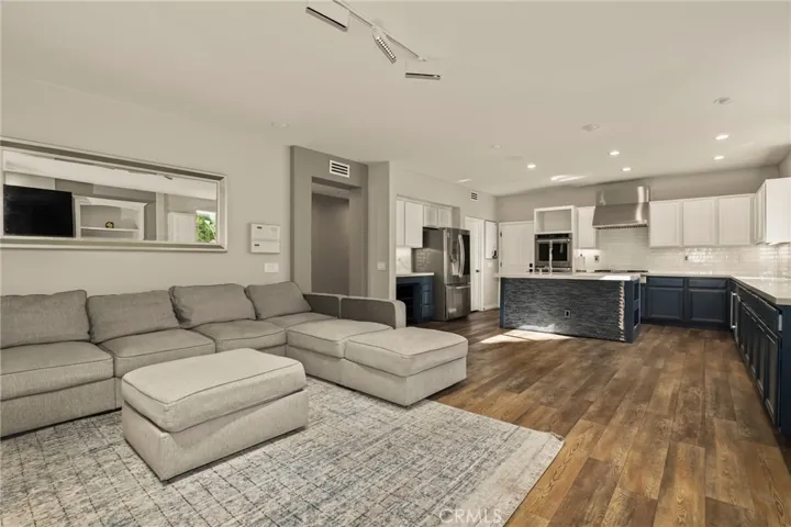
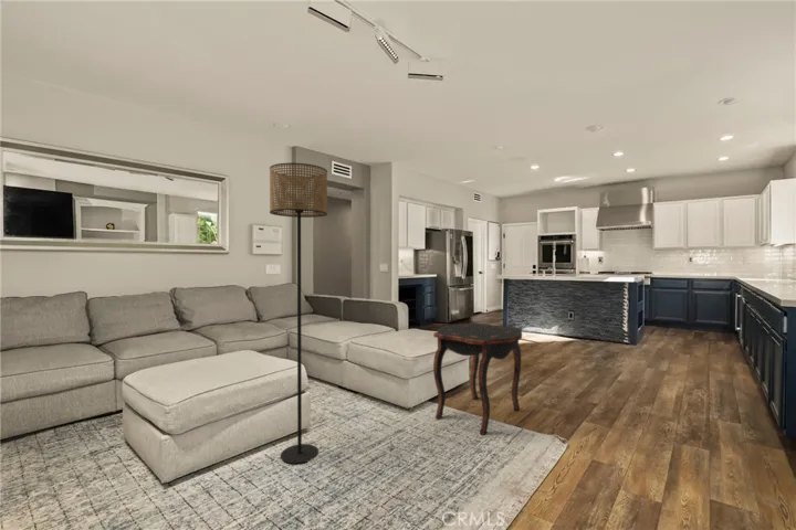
+ floor lamp (298, 312)
+ side table (479, 372)
